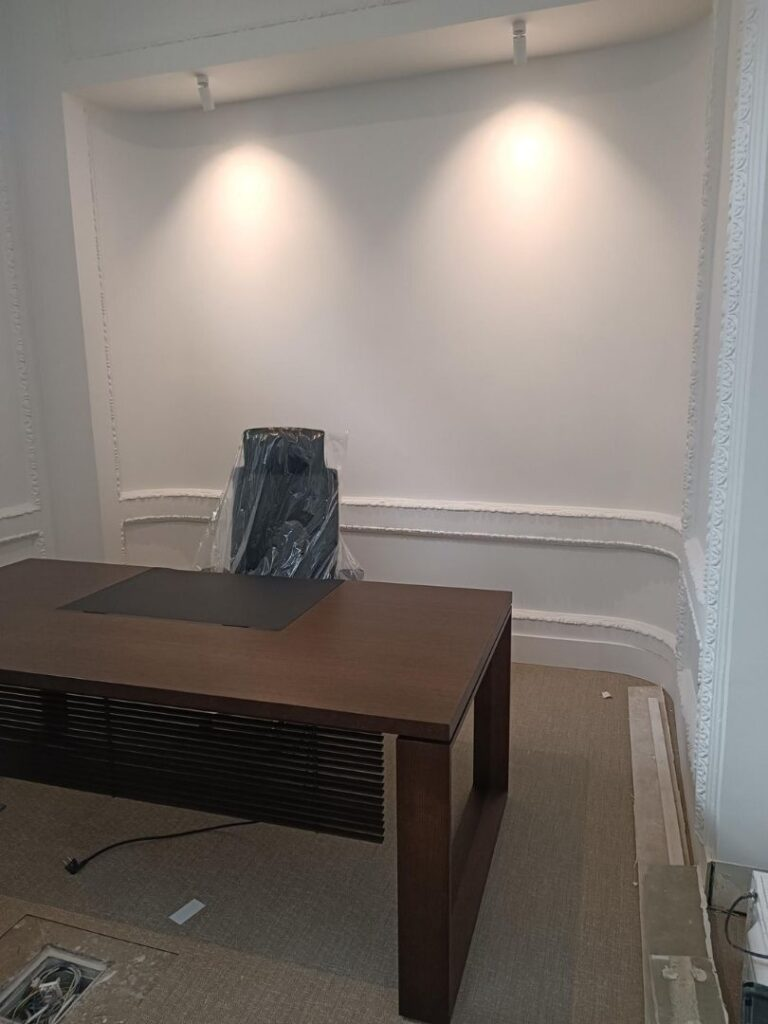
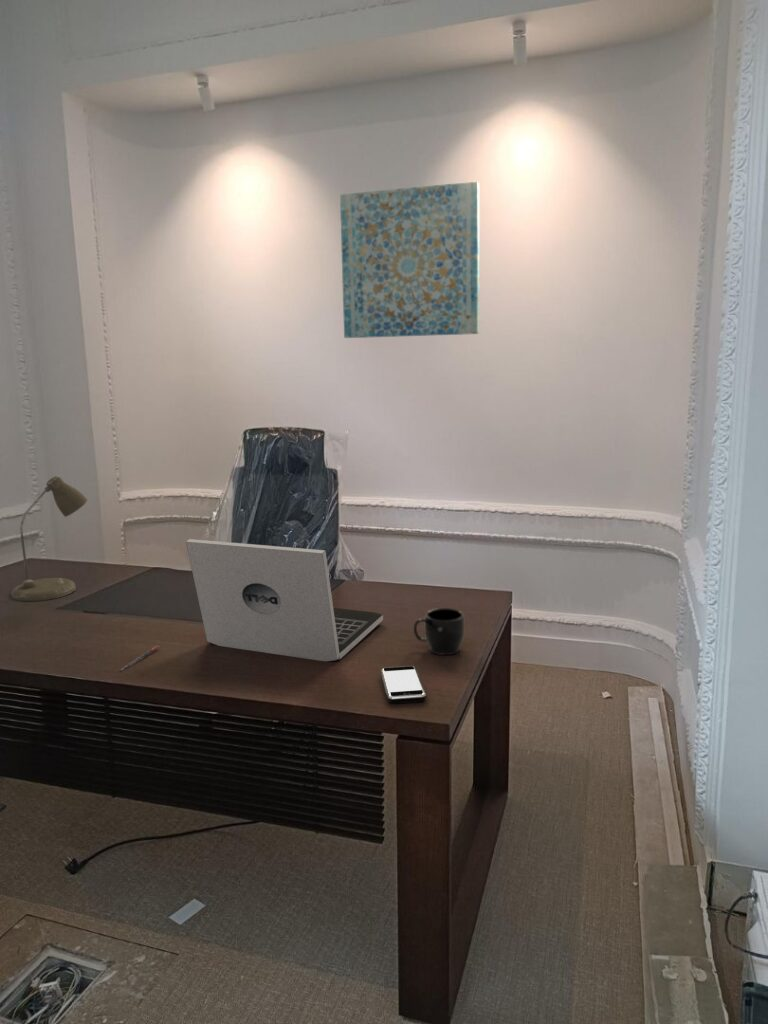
+ desk lamp (23, 538)
+ pen (140, 657)
+ laptop (291, 583)
+ wall art (409, 263)
+ smartphone (402, 683)
+ mug (439, 631)
